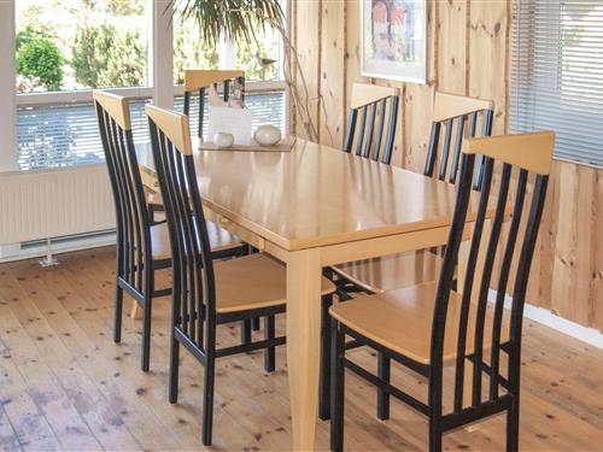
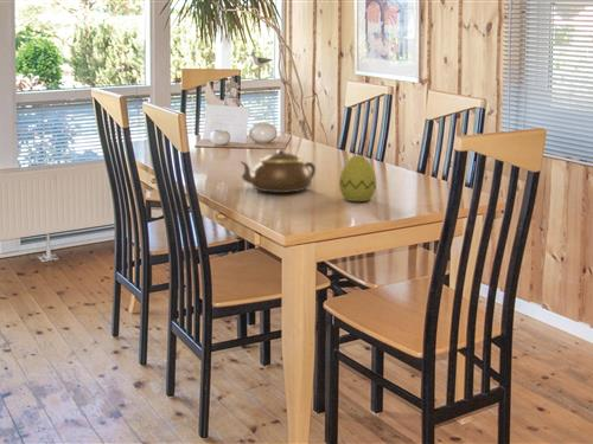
+ teapot (280, 169)
+ decorative egg (357, 178)
